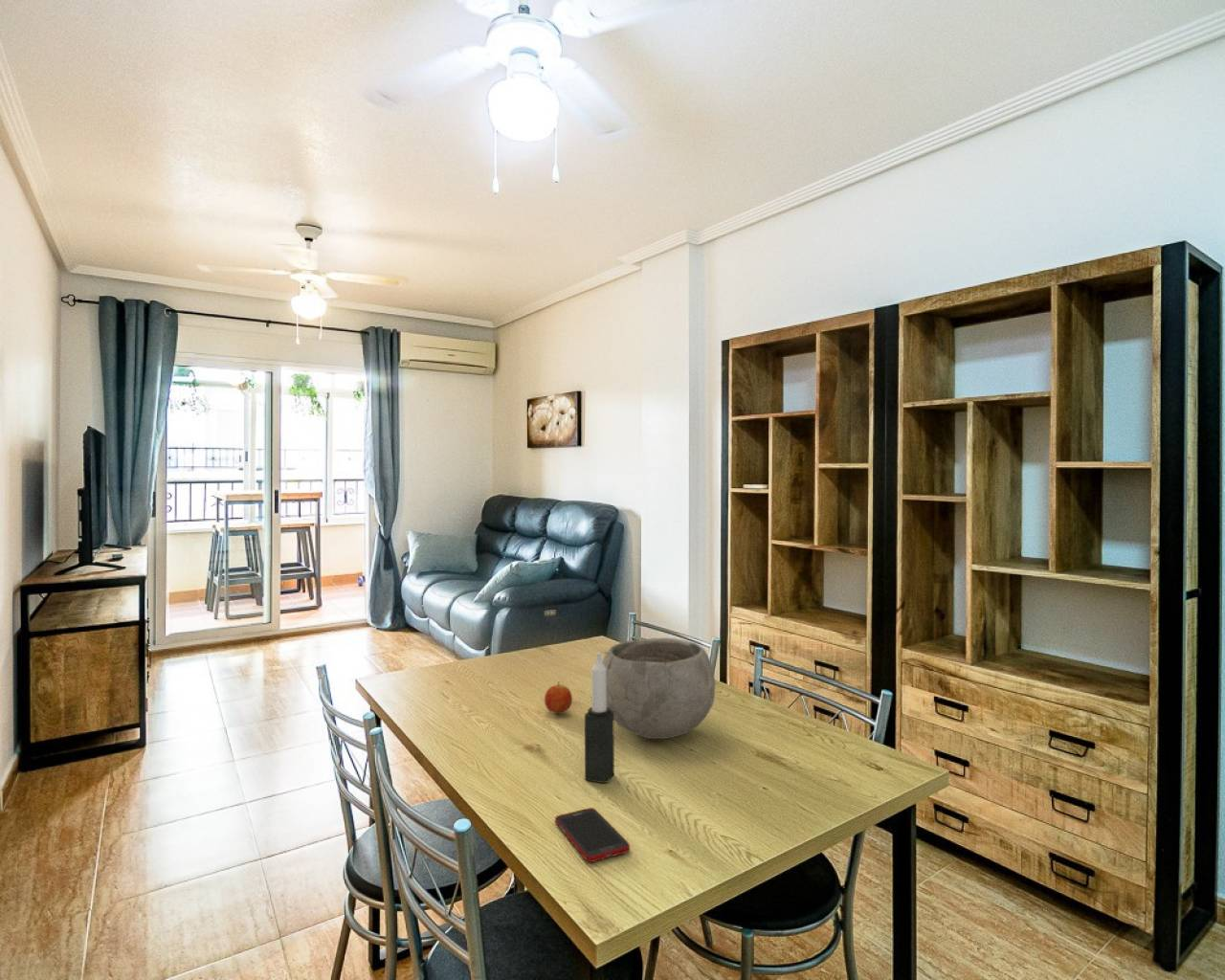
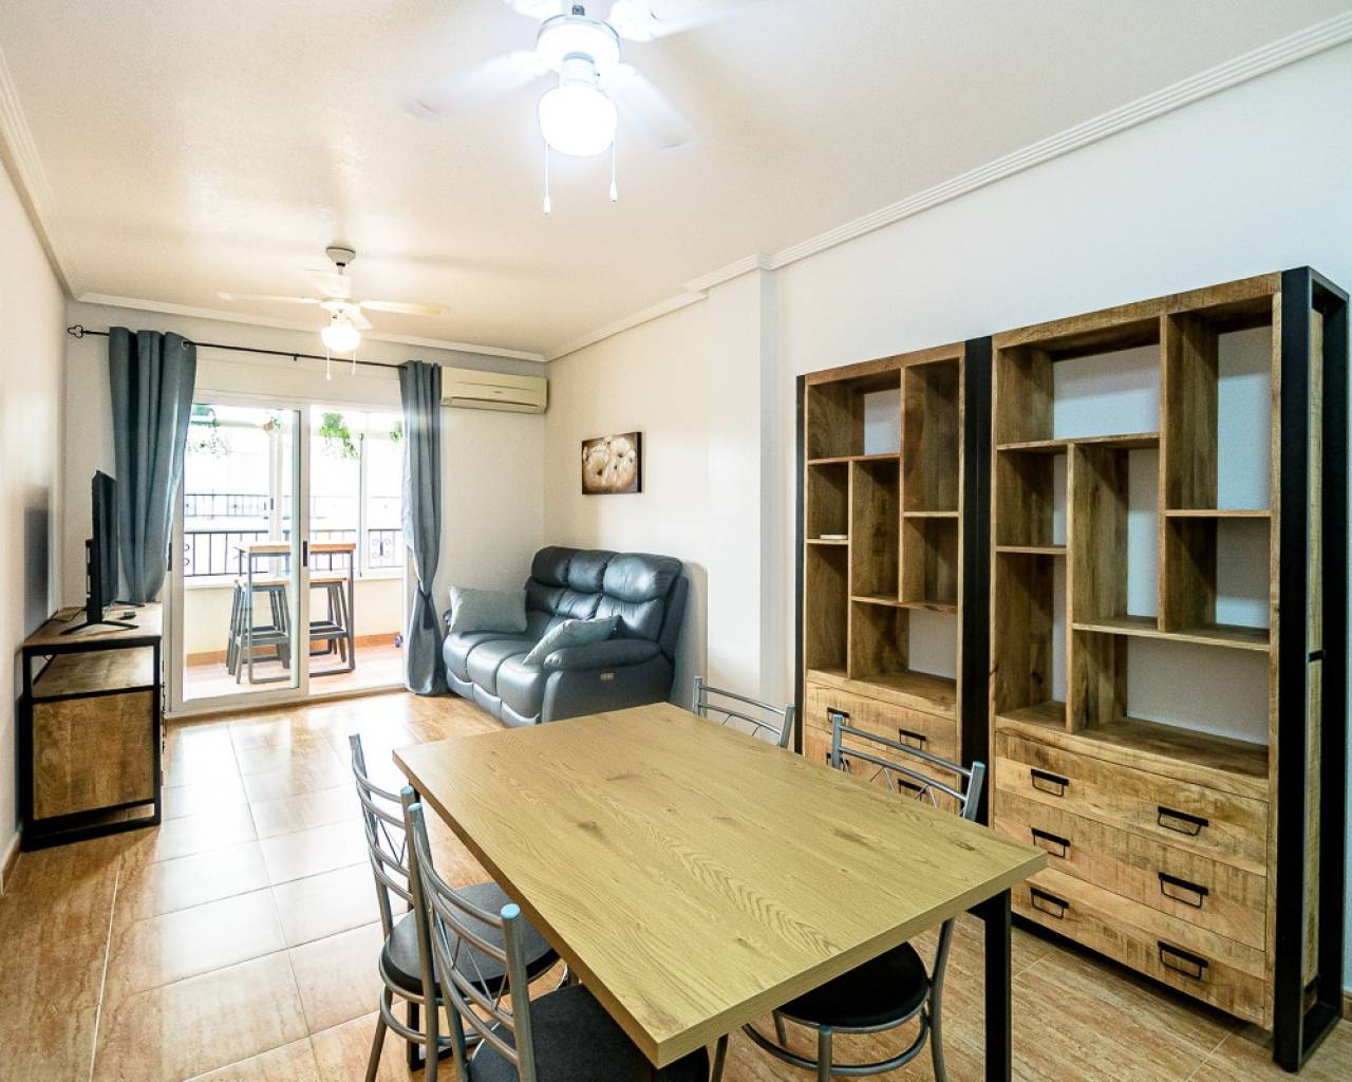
- cell phone (590, 833)
- fruit (558, 697)
- candle (599, 714)
- bowl (657, 689)
